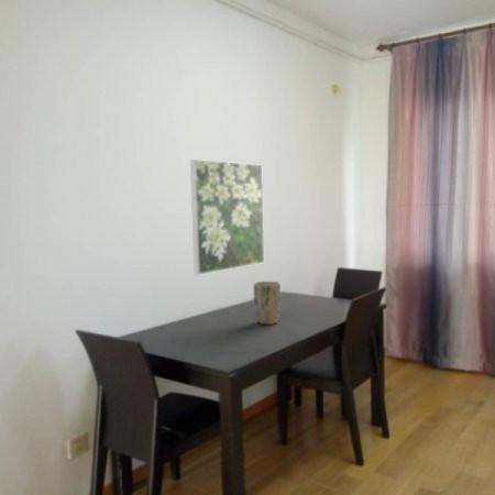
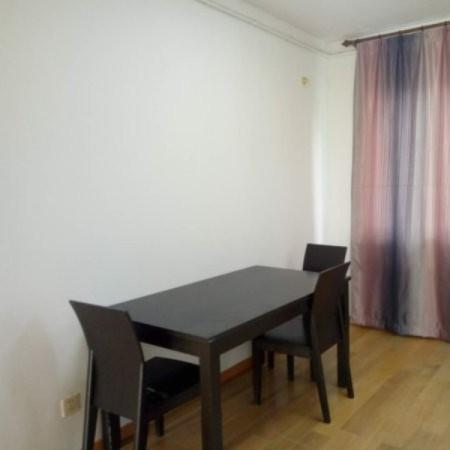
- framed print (230, 216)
- plant pot (267, 302)
